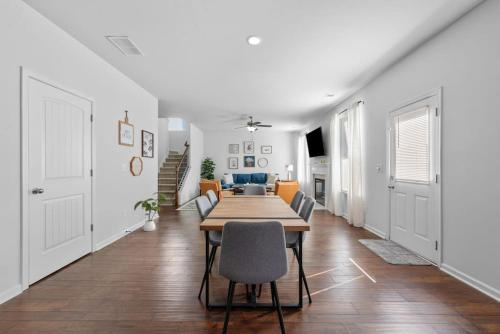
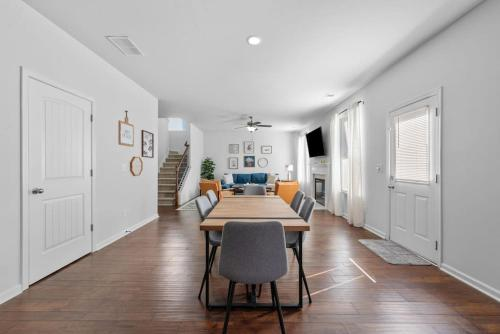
- house plant (156, 210)
